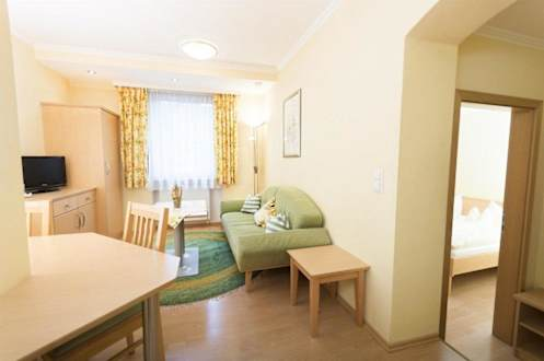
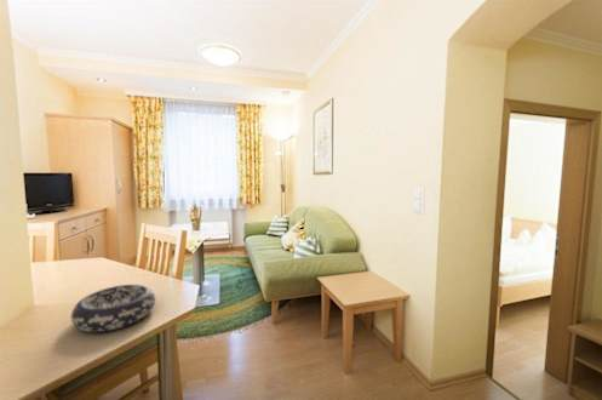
+ decorative bowl (116, 305)
